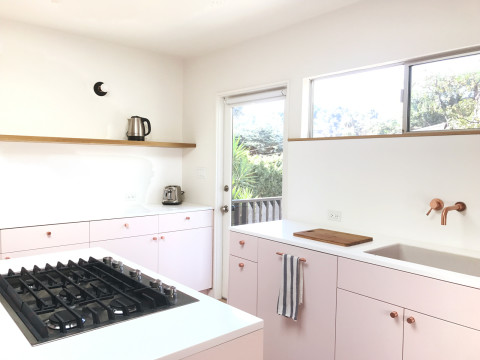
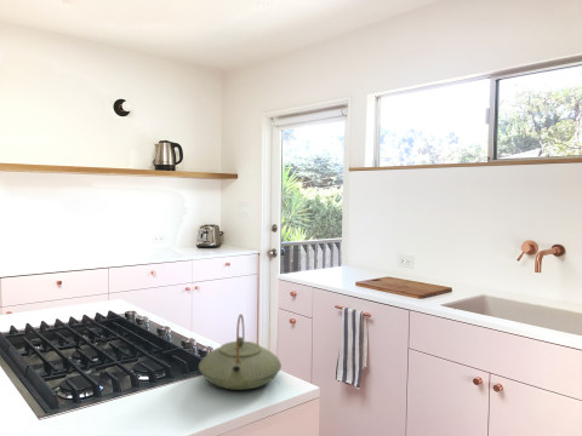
+ teapot (239, 349)
